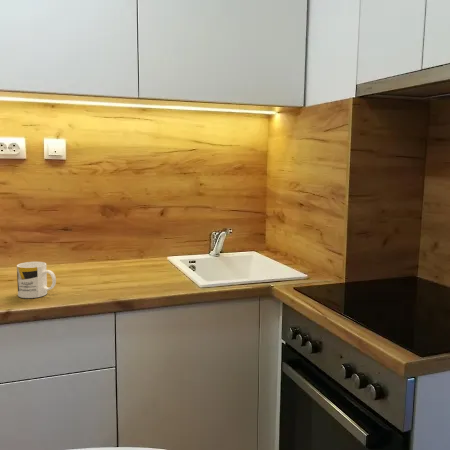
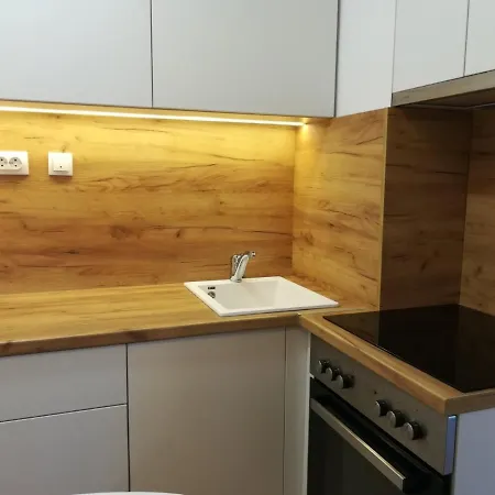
- mug (36, 280)
